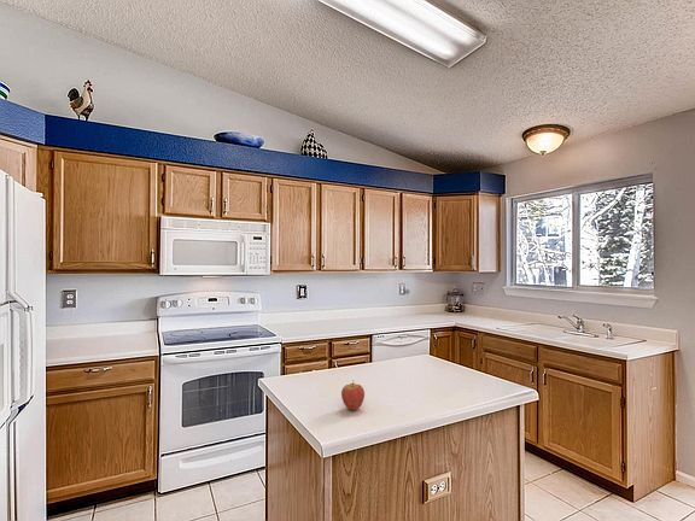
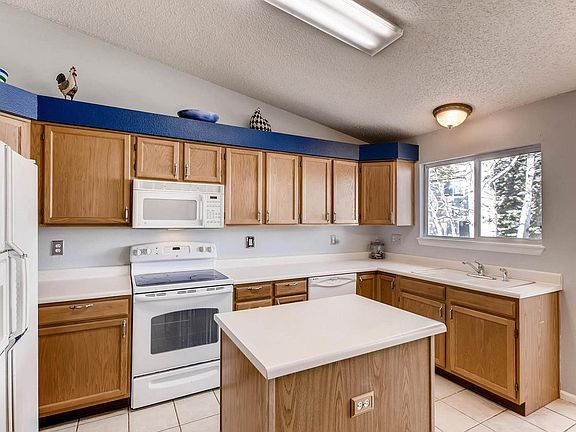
- fruit (352, 393)
